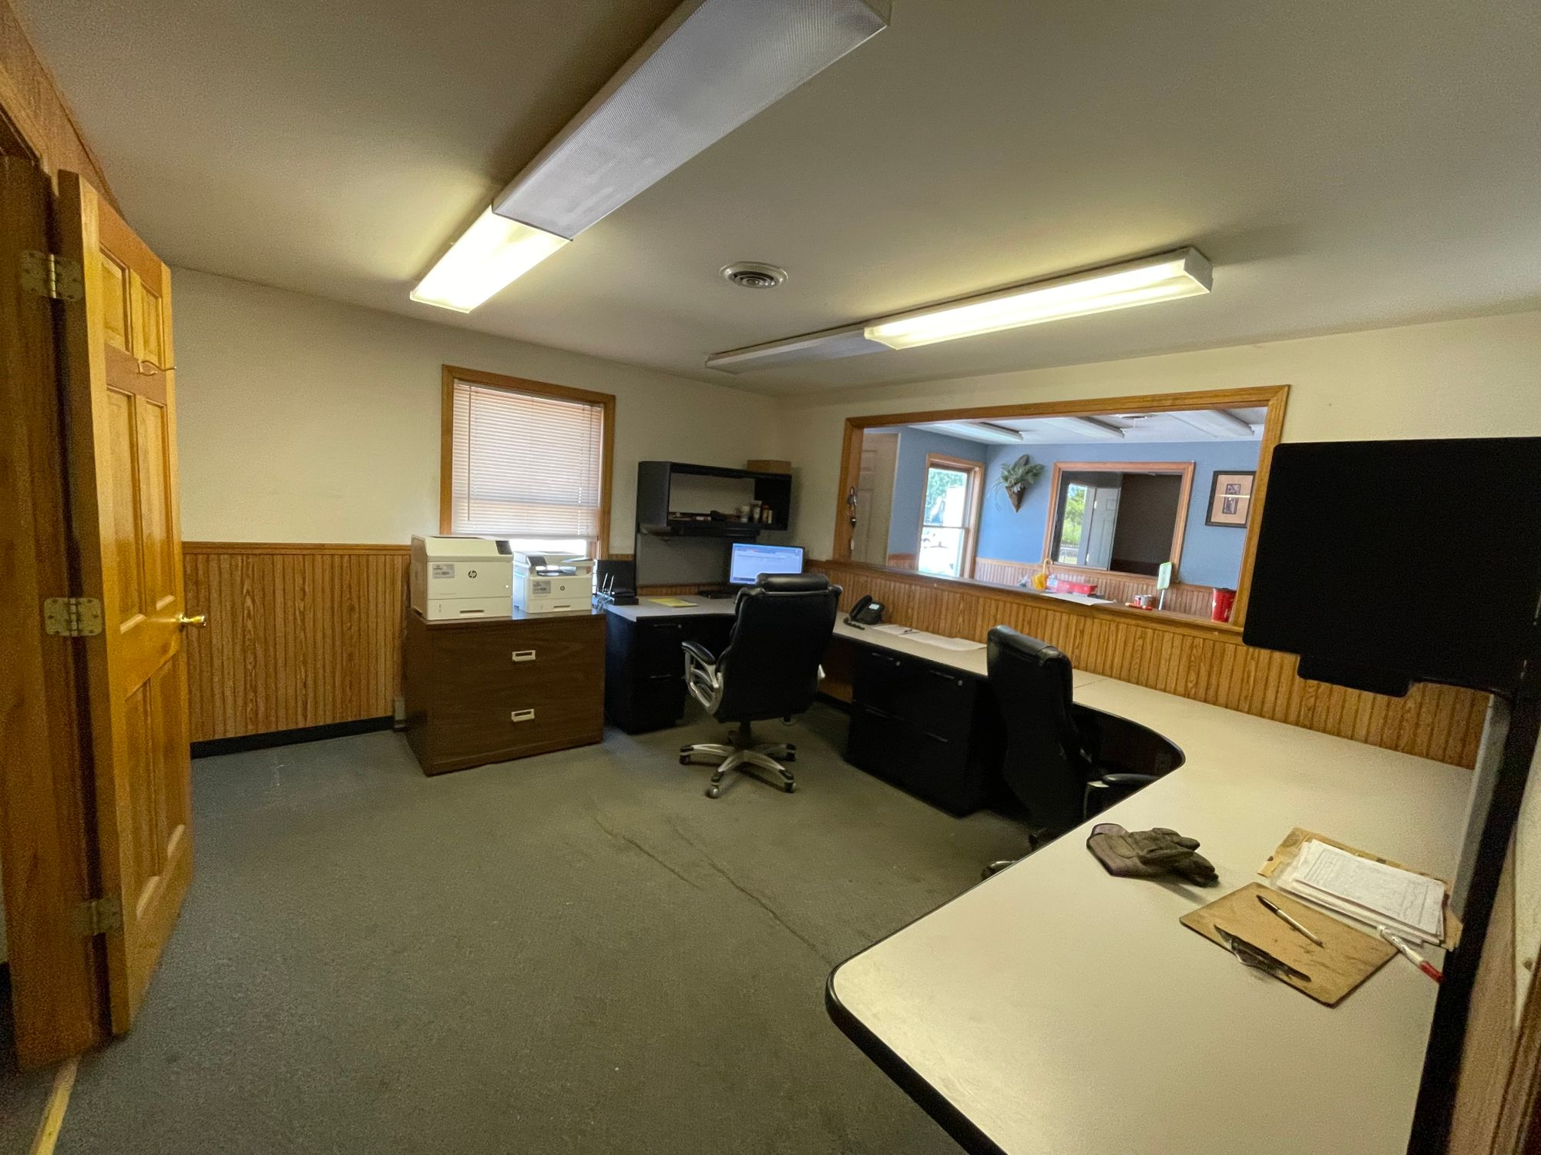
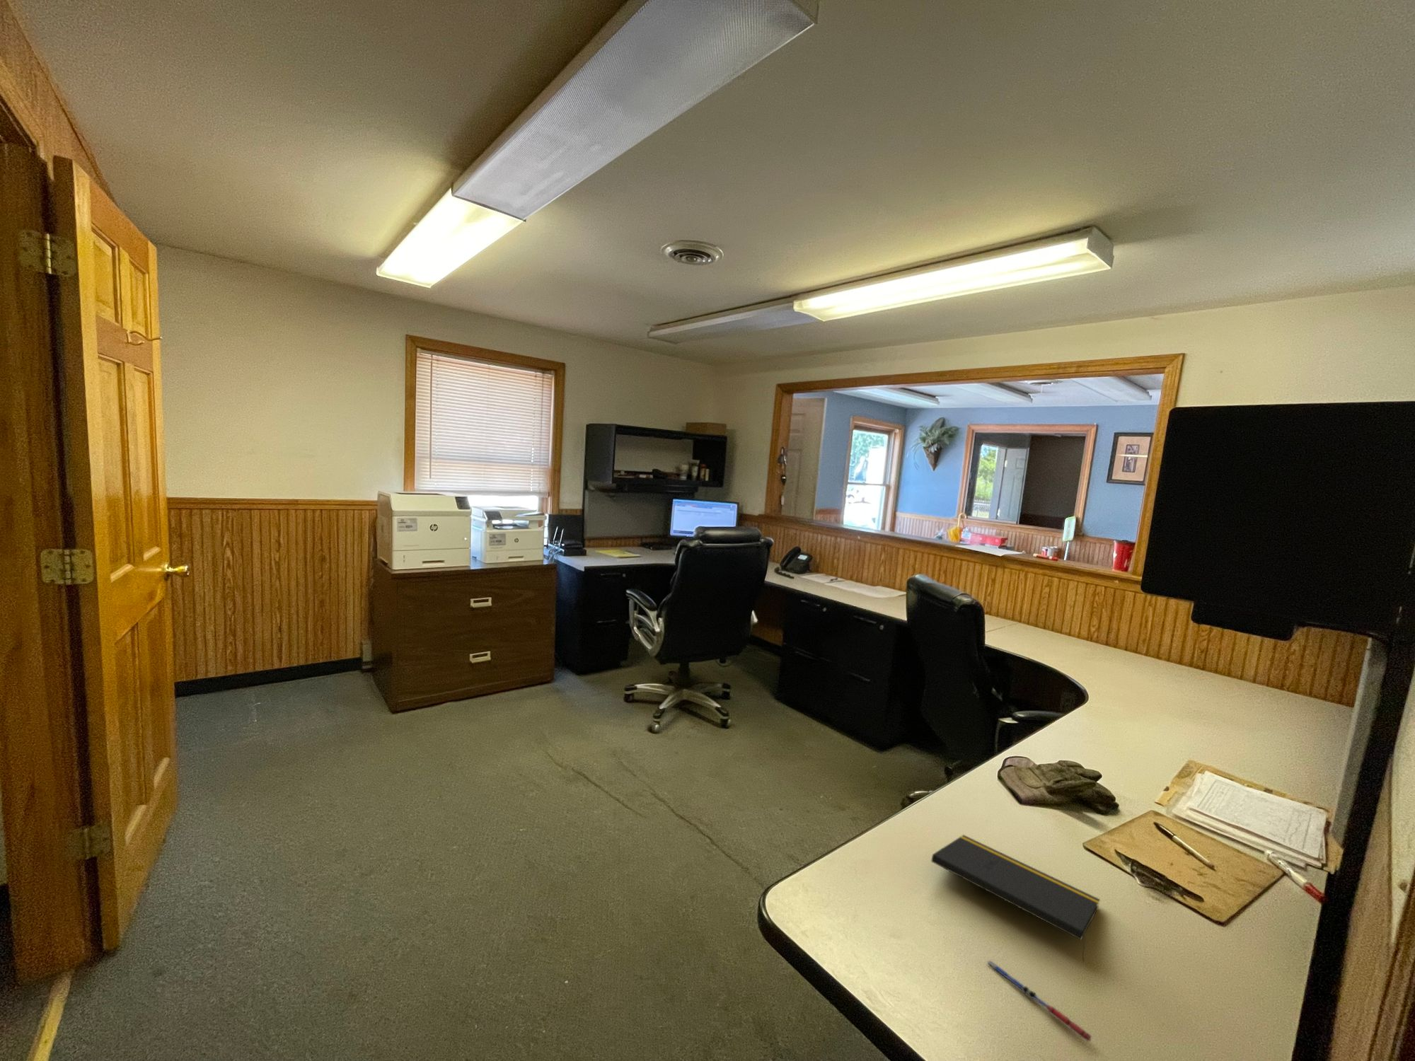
+ pen (1035, 996)
+ notepad (1014, 880)
